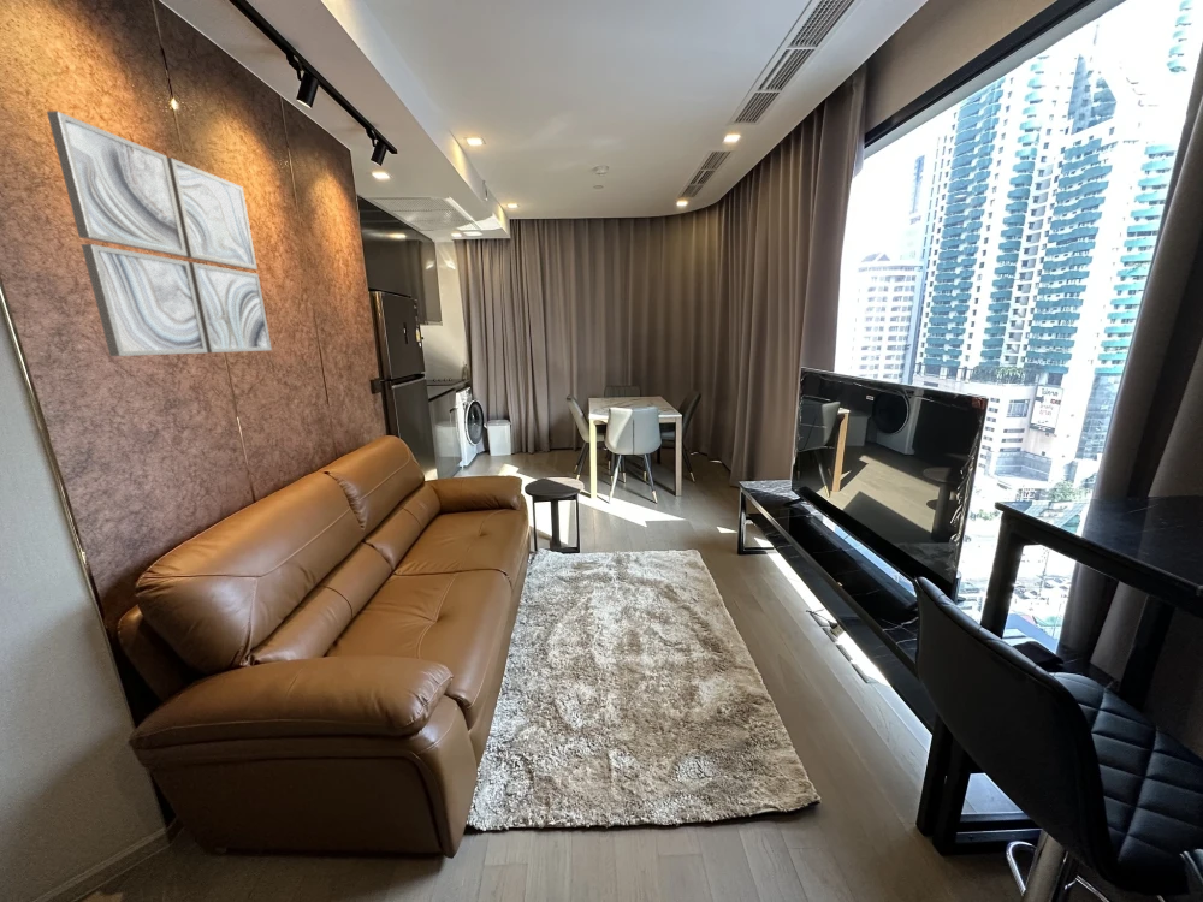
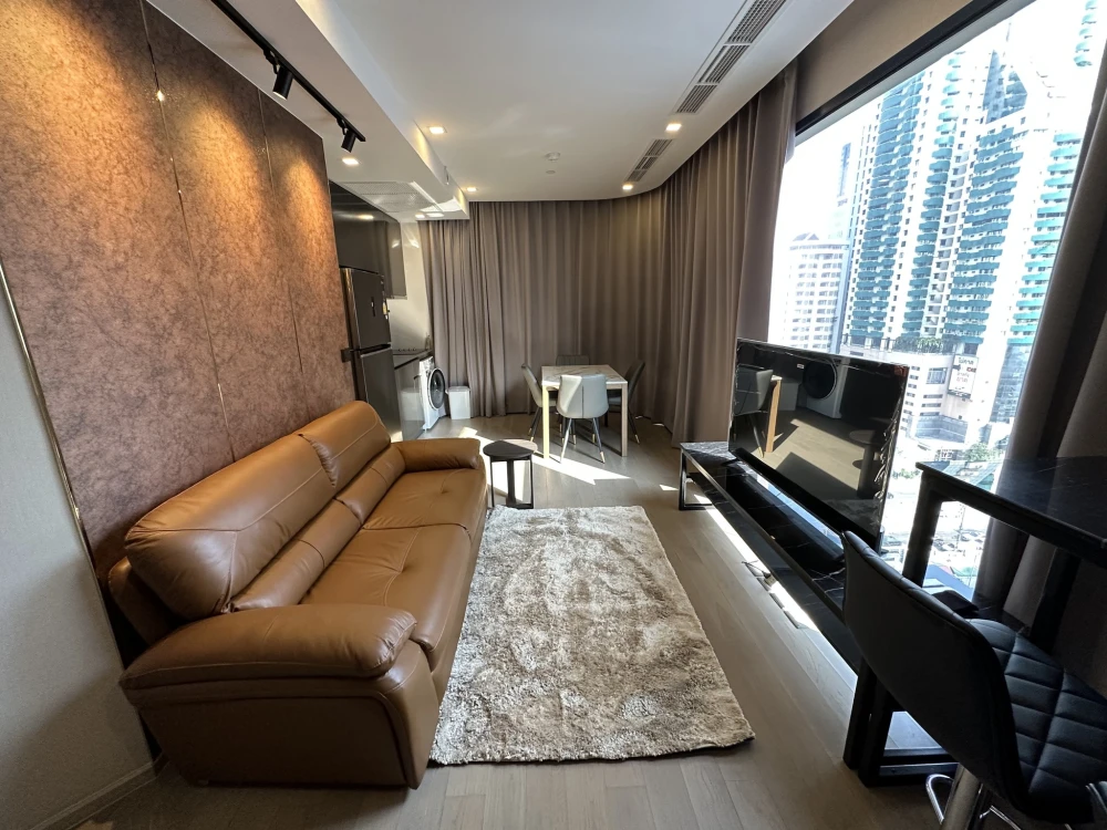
- wall art (185, 261)
